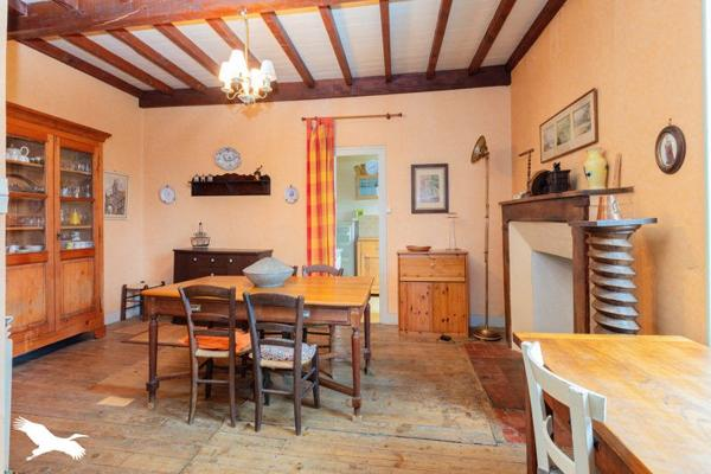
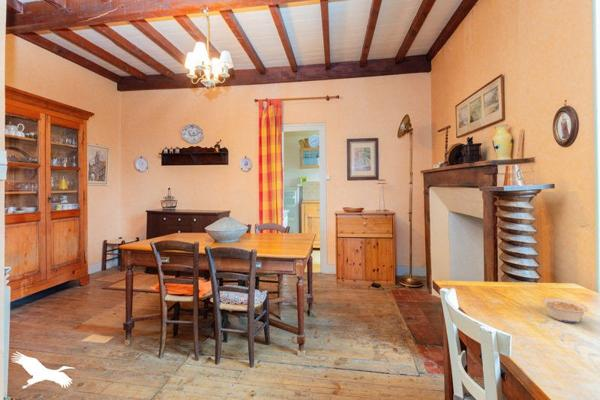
+ legume (564, 310)
